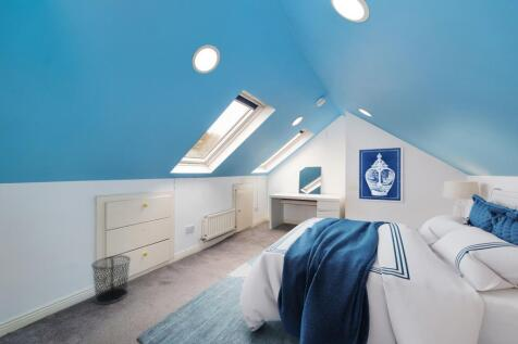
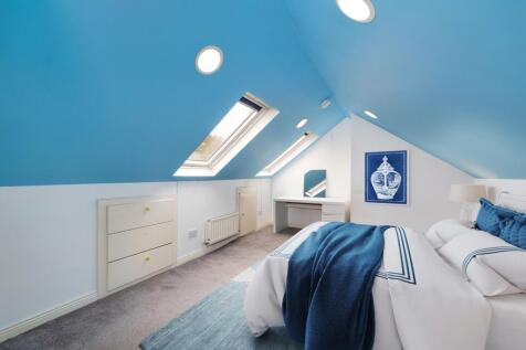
- waste bin (111, 278)
